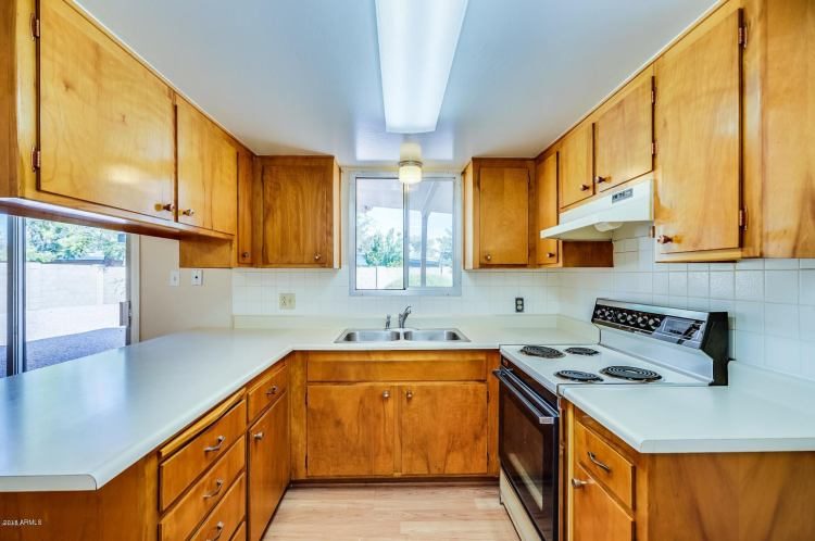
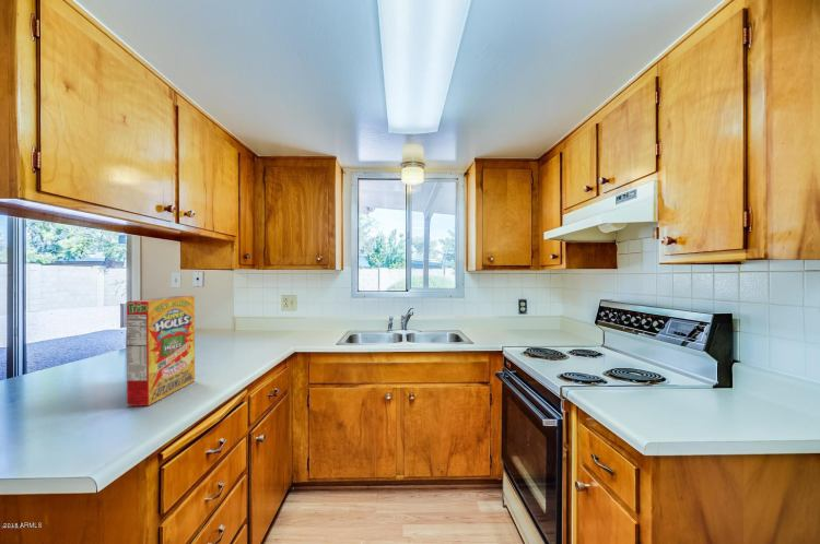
+ cereal box (164, 345)
